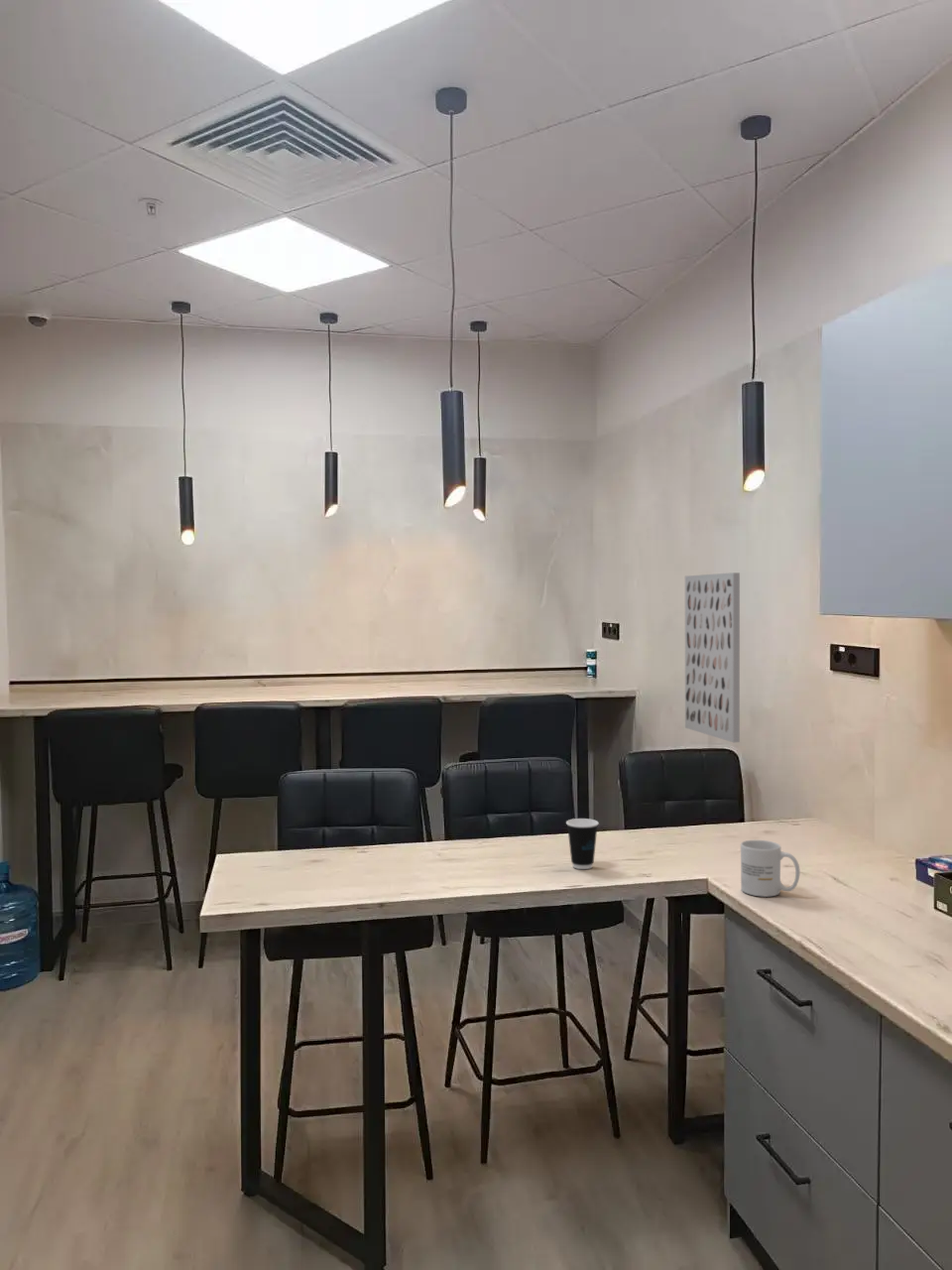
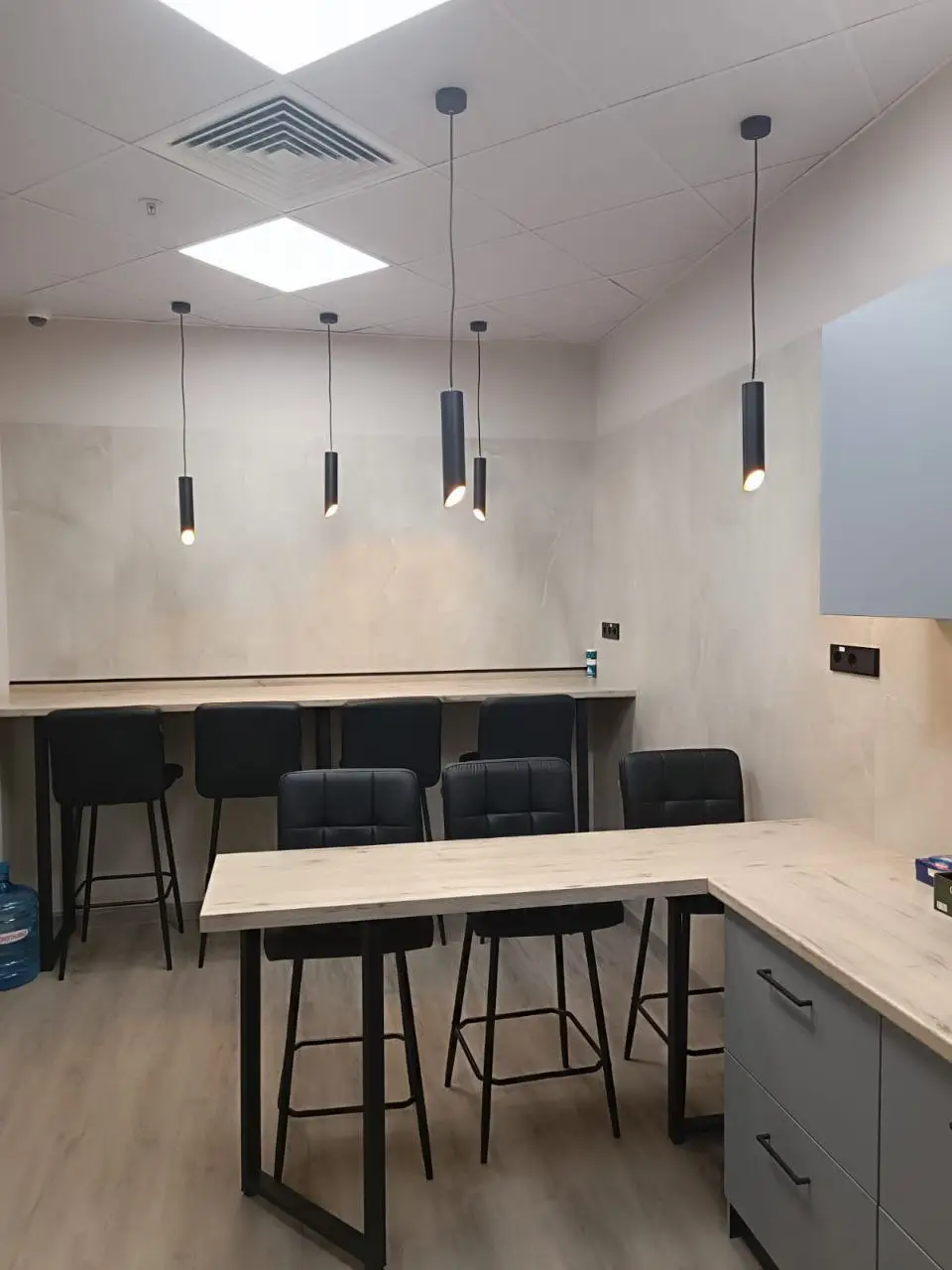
- wall art (710, 655)
- dixie cup (582, 843)
- mug (768, 867)
